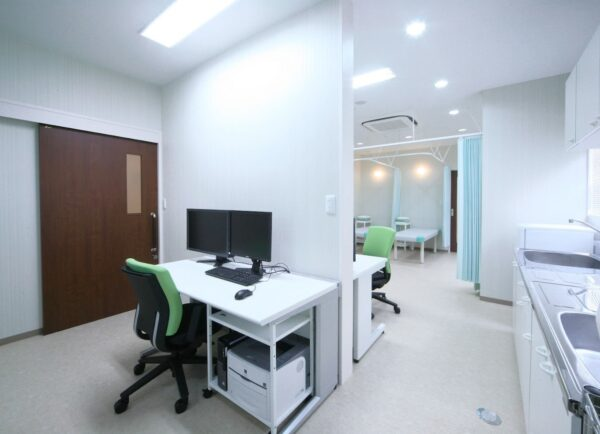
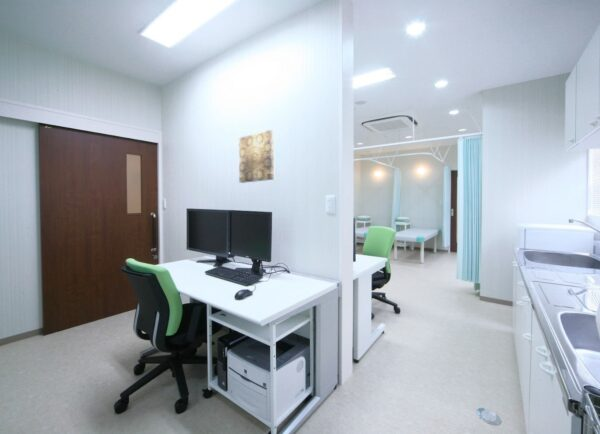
+ wall art (255, 157)
